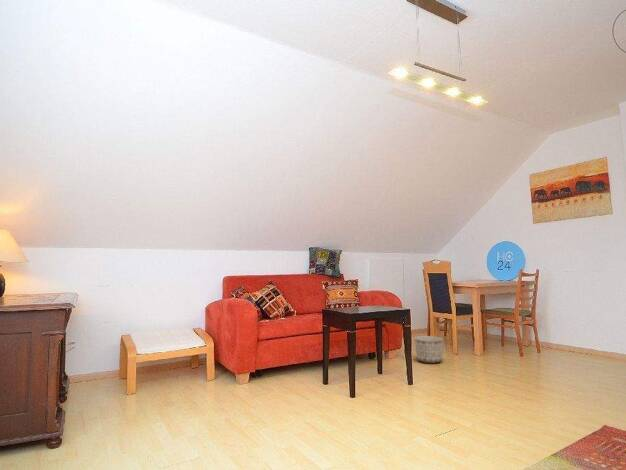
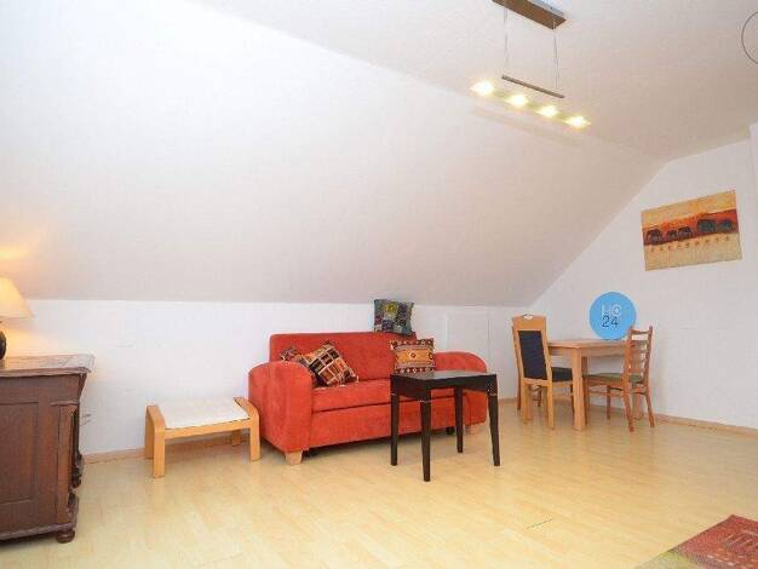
- planter (429, 349)
